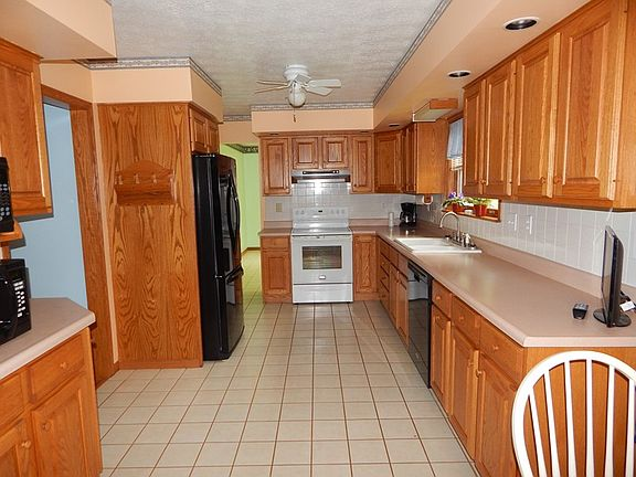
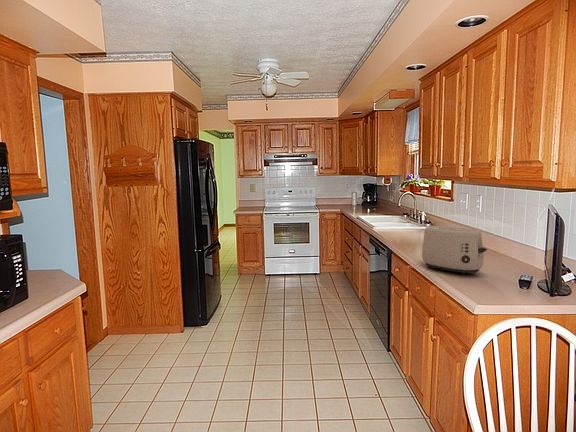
+ toaster (451, 249)
